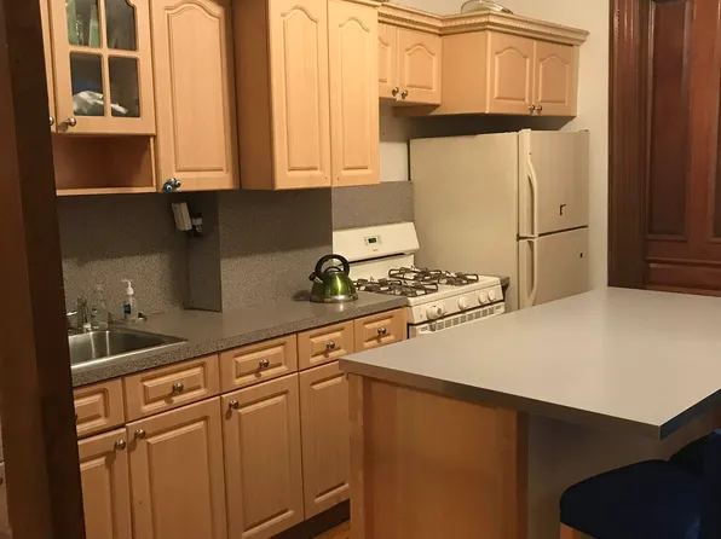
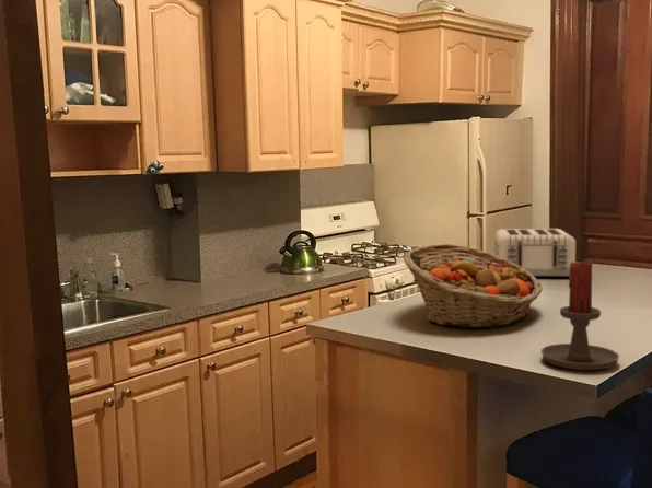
+ candle holder (580, 309)
+ toaster (533, 252)
+ fruit basket (471, 282)
